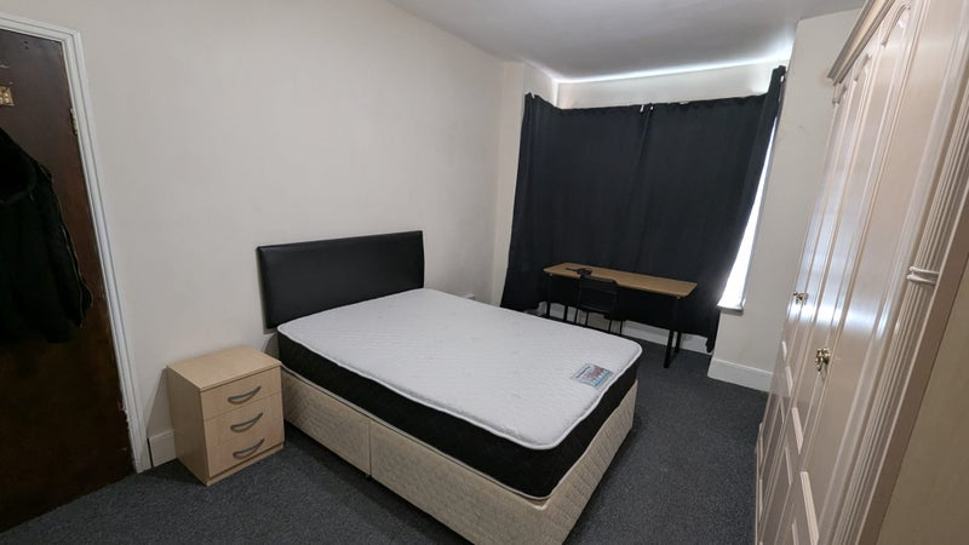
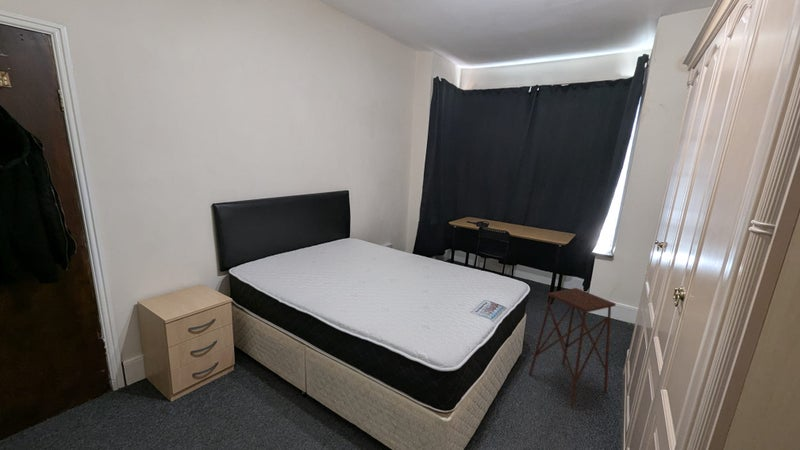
+ side table (573, 341)
